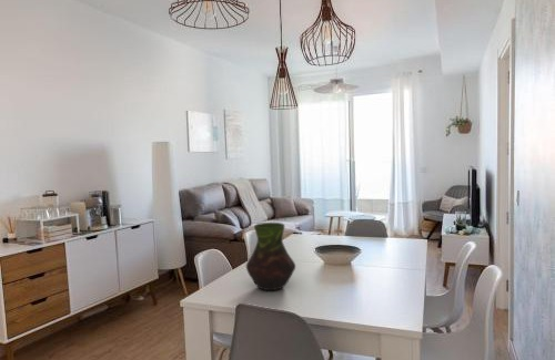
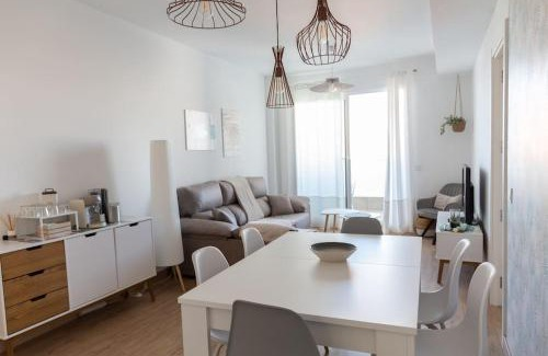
- vase (270, 256)
